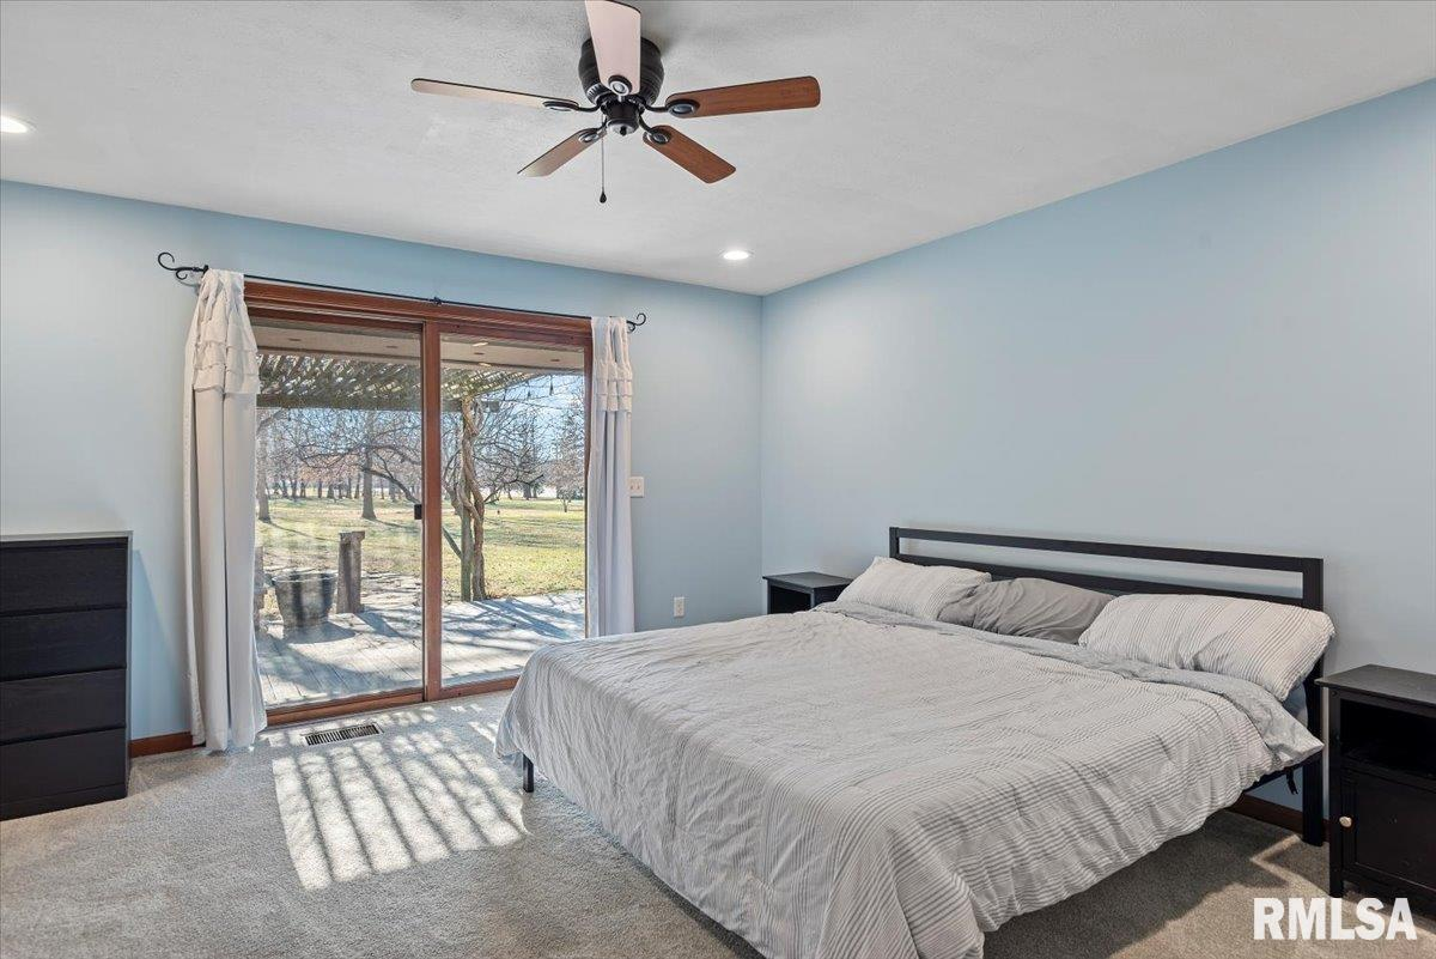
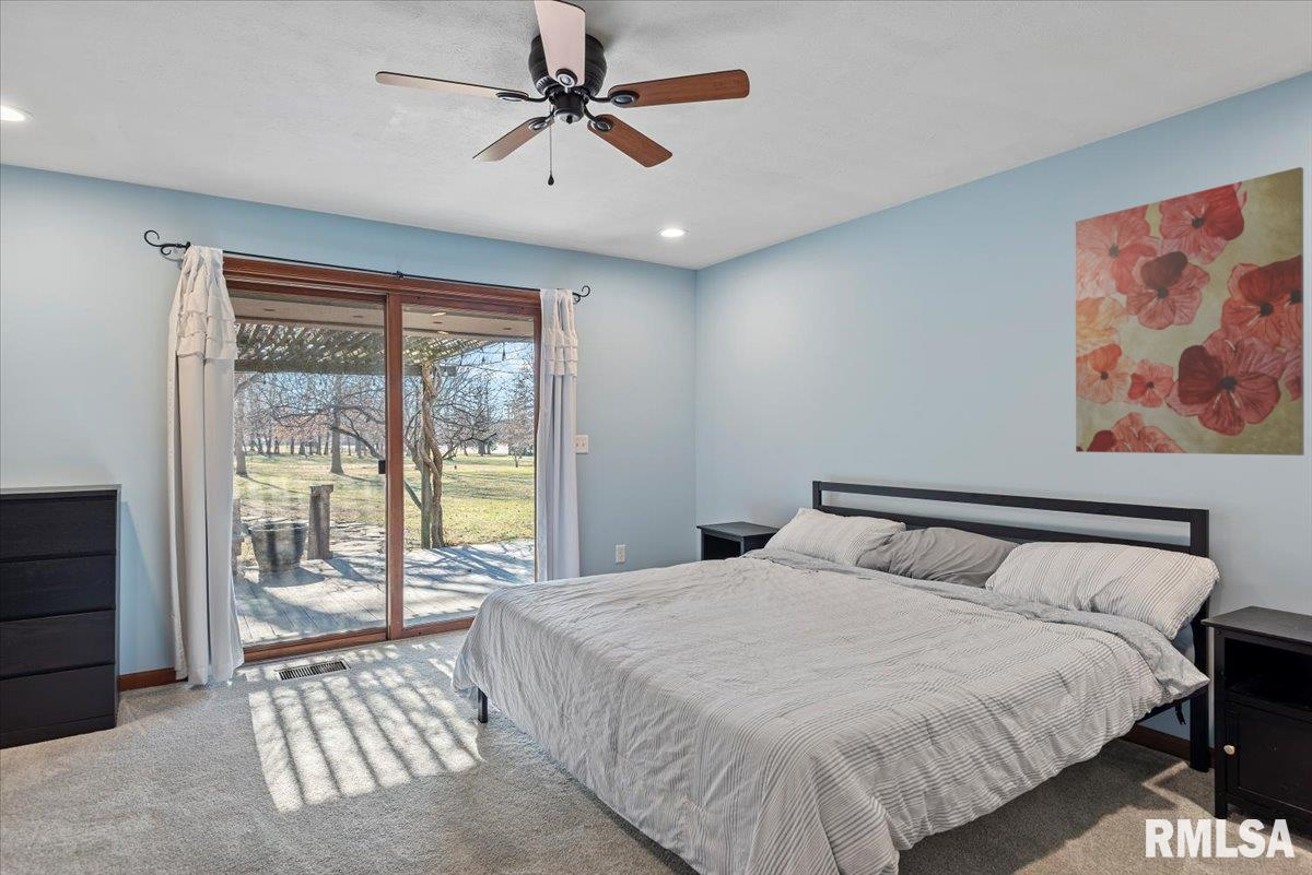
+ wall art (1176, 326)
